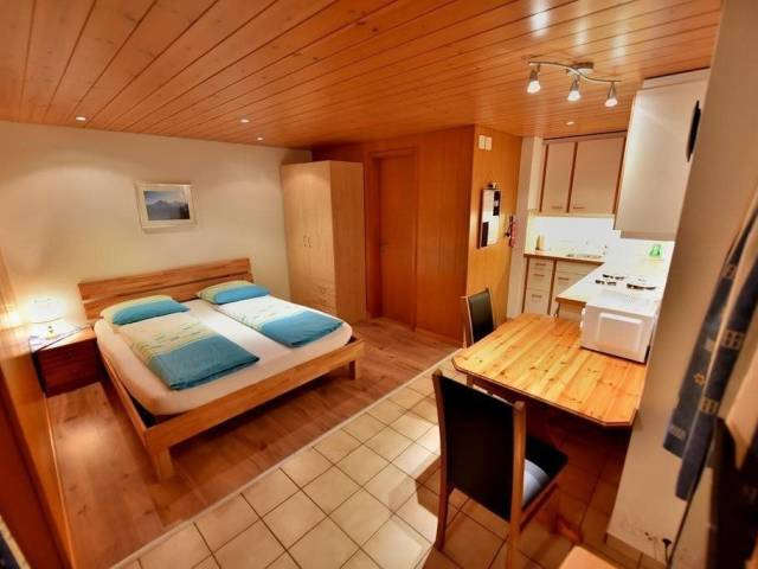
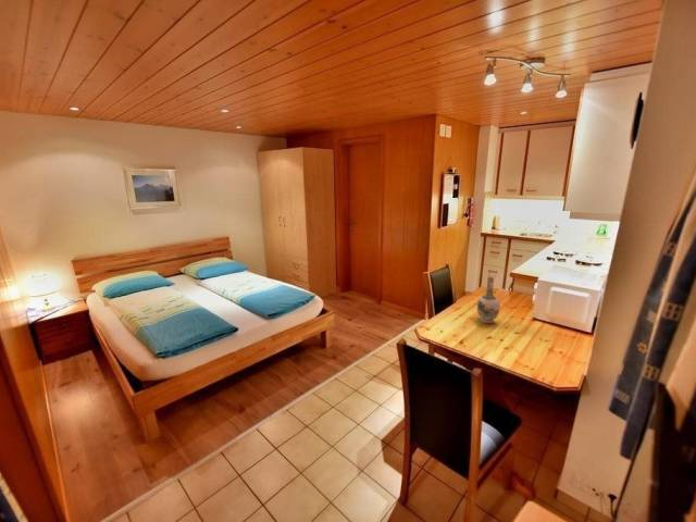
+ vase (488, 299)
